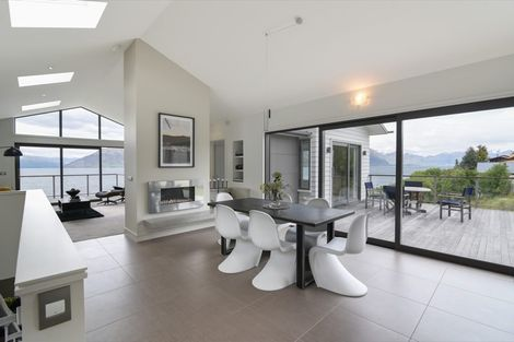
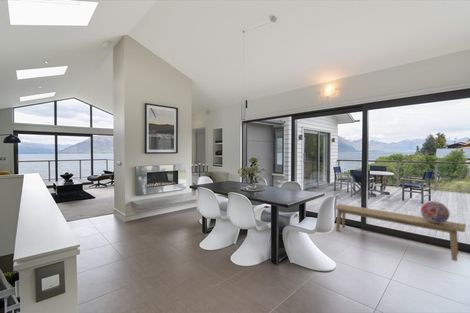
+ decorative globe (434, 212)
+ bench (389, 221)
